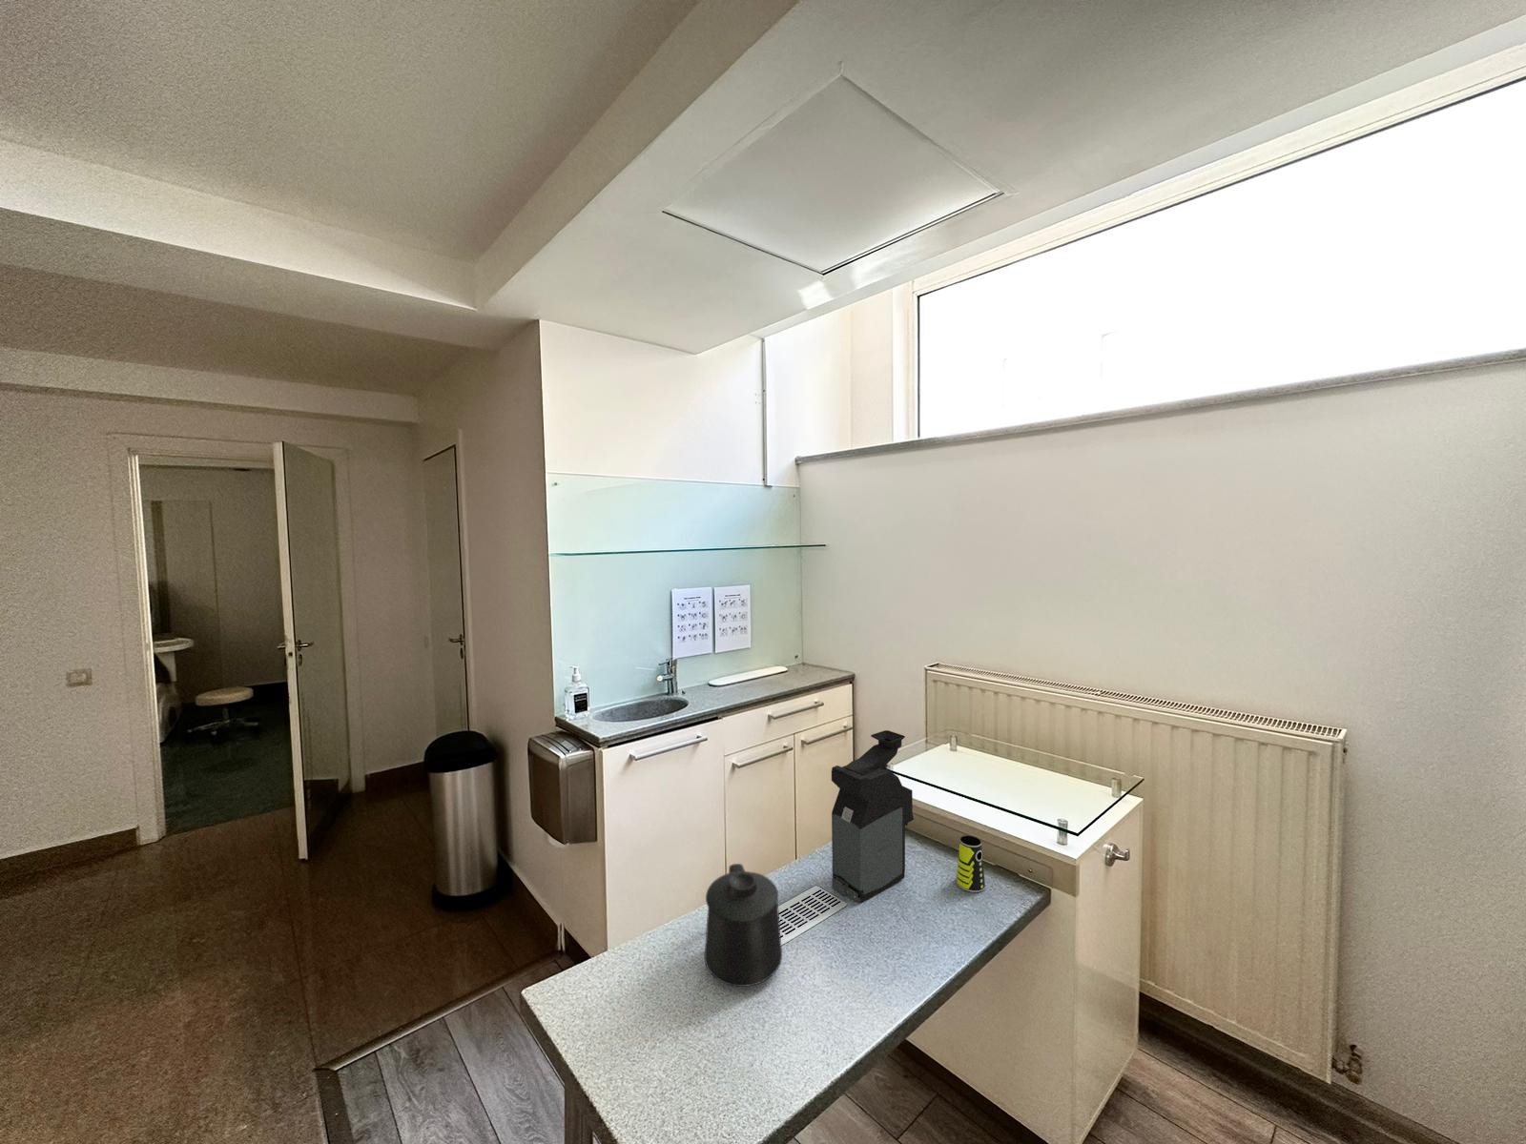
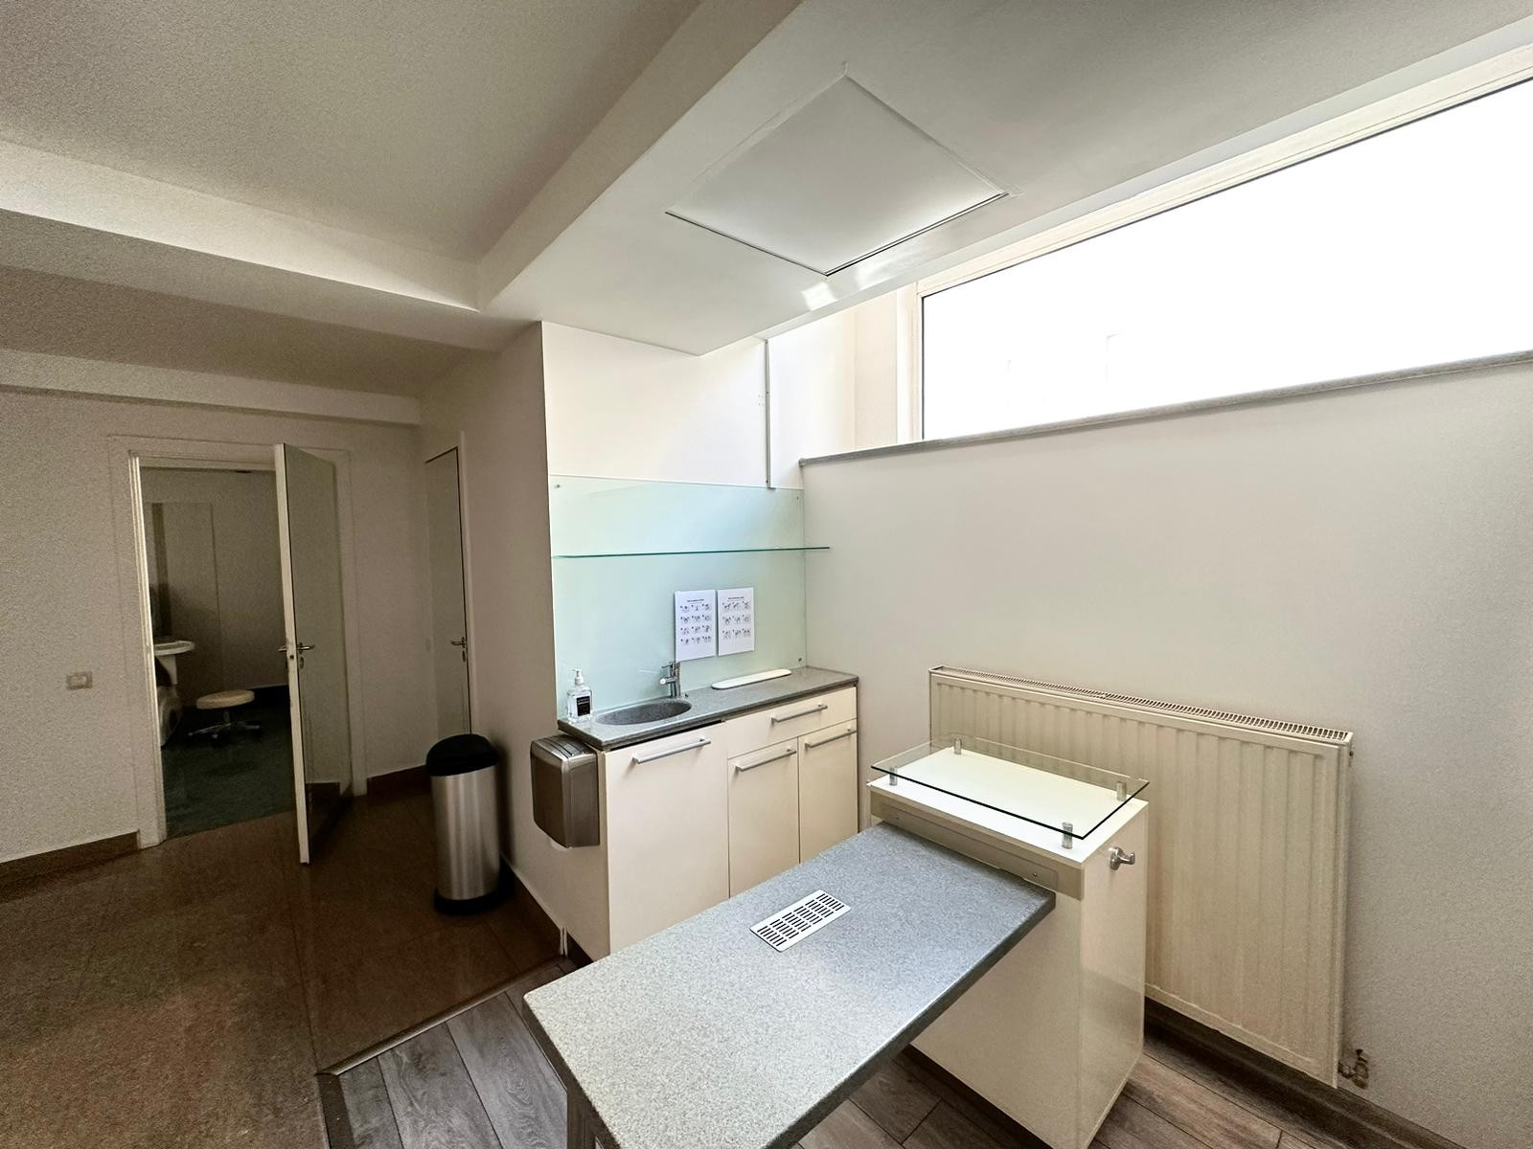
- mug (737, 916)
- cup (970, 862)
- coffee maker (871, 811)
